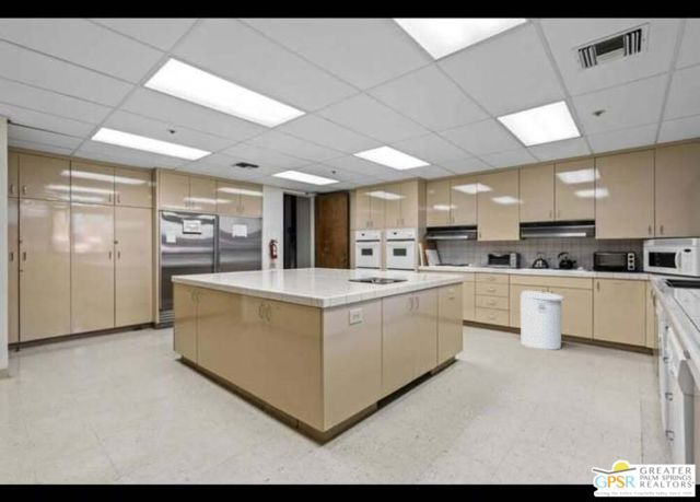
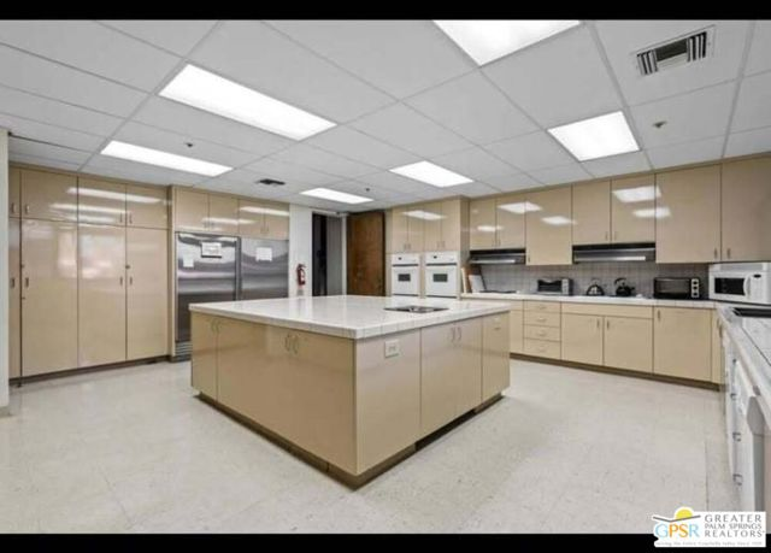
- can (541, 318)
